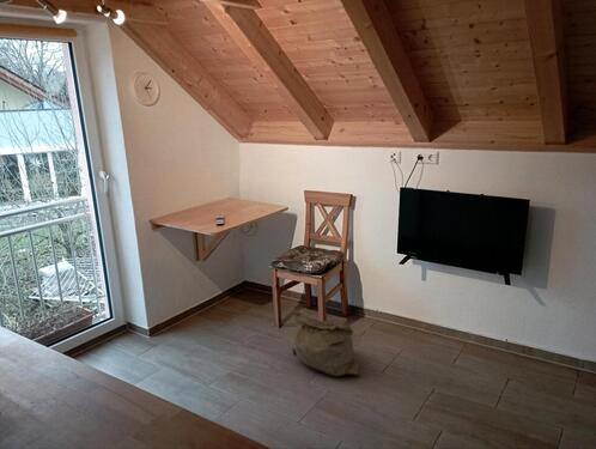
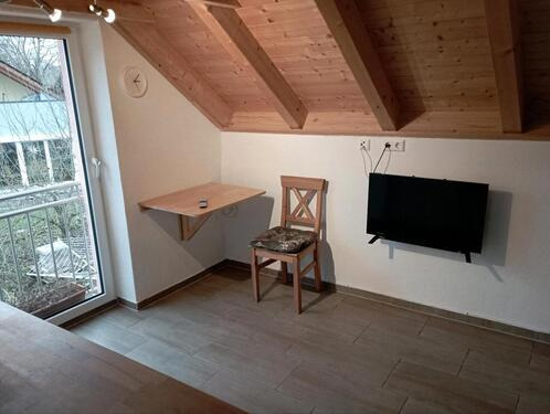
- bag (323, 340)
